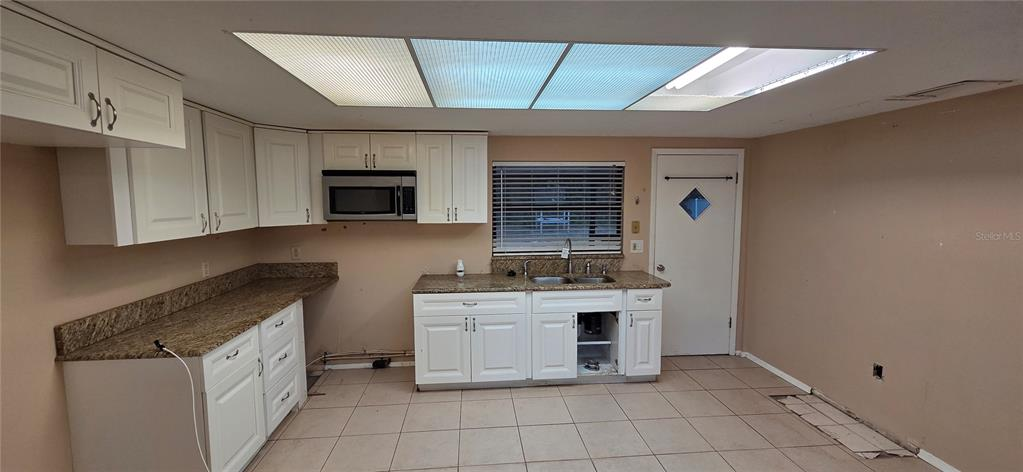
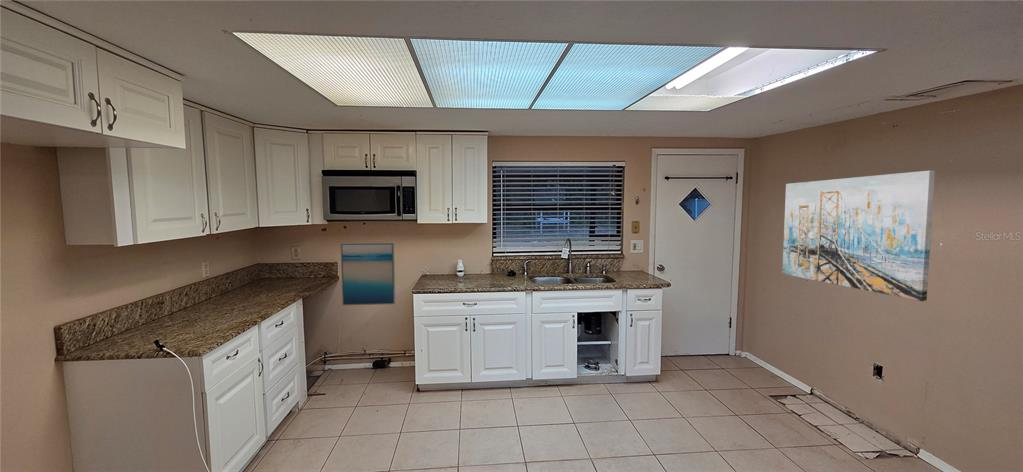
+ wall art (843, 232)
+ wall art (368, 273)
